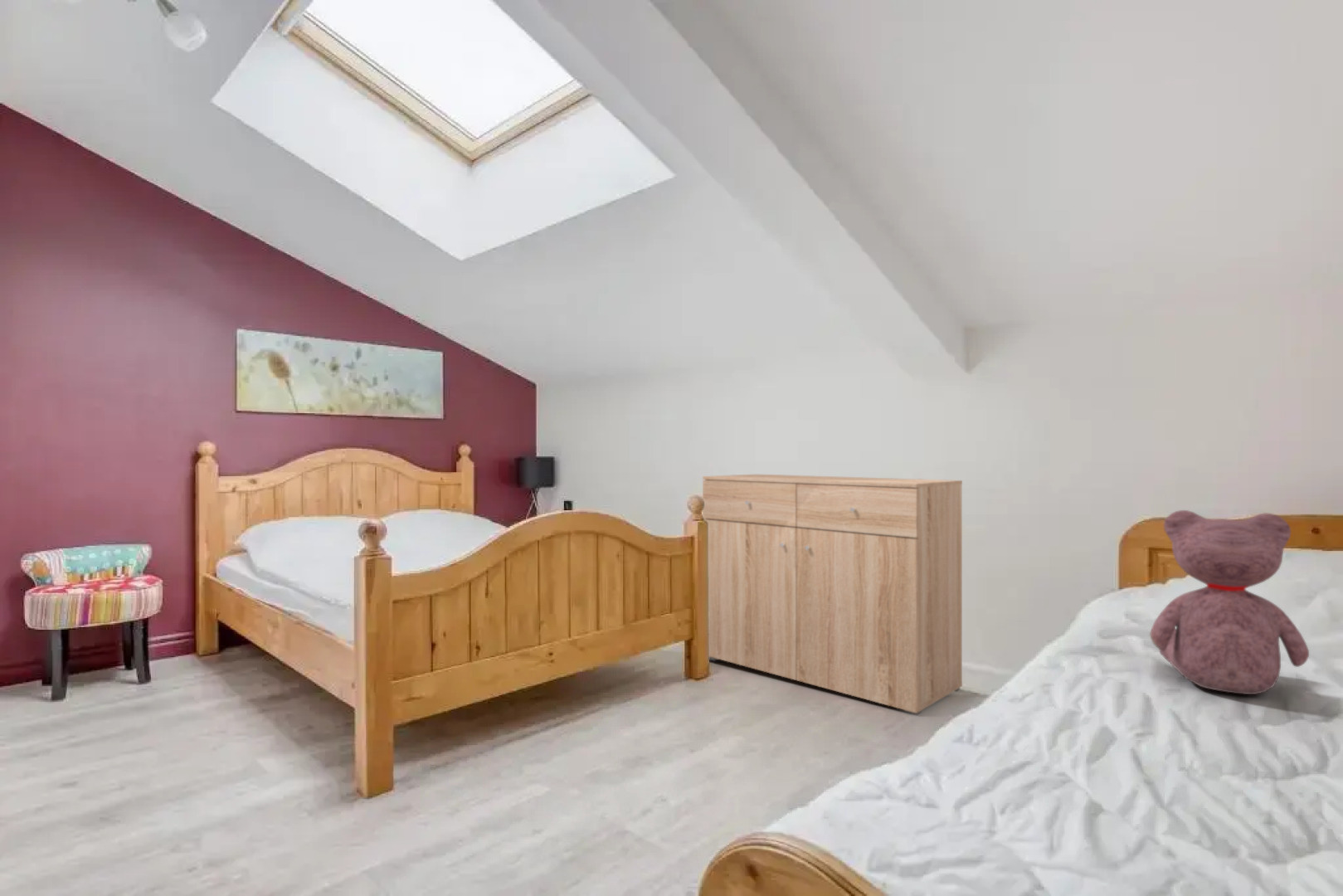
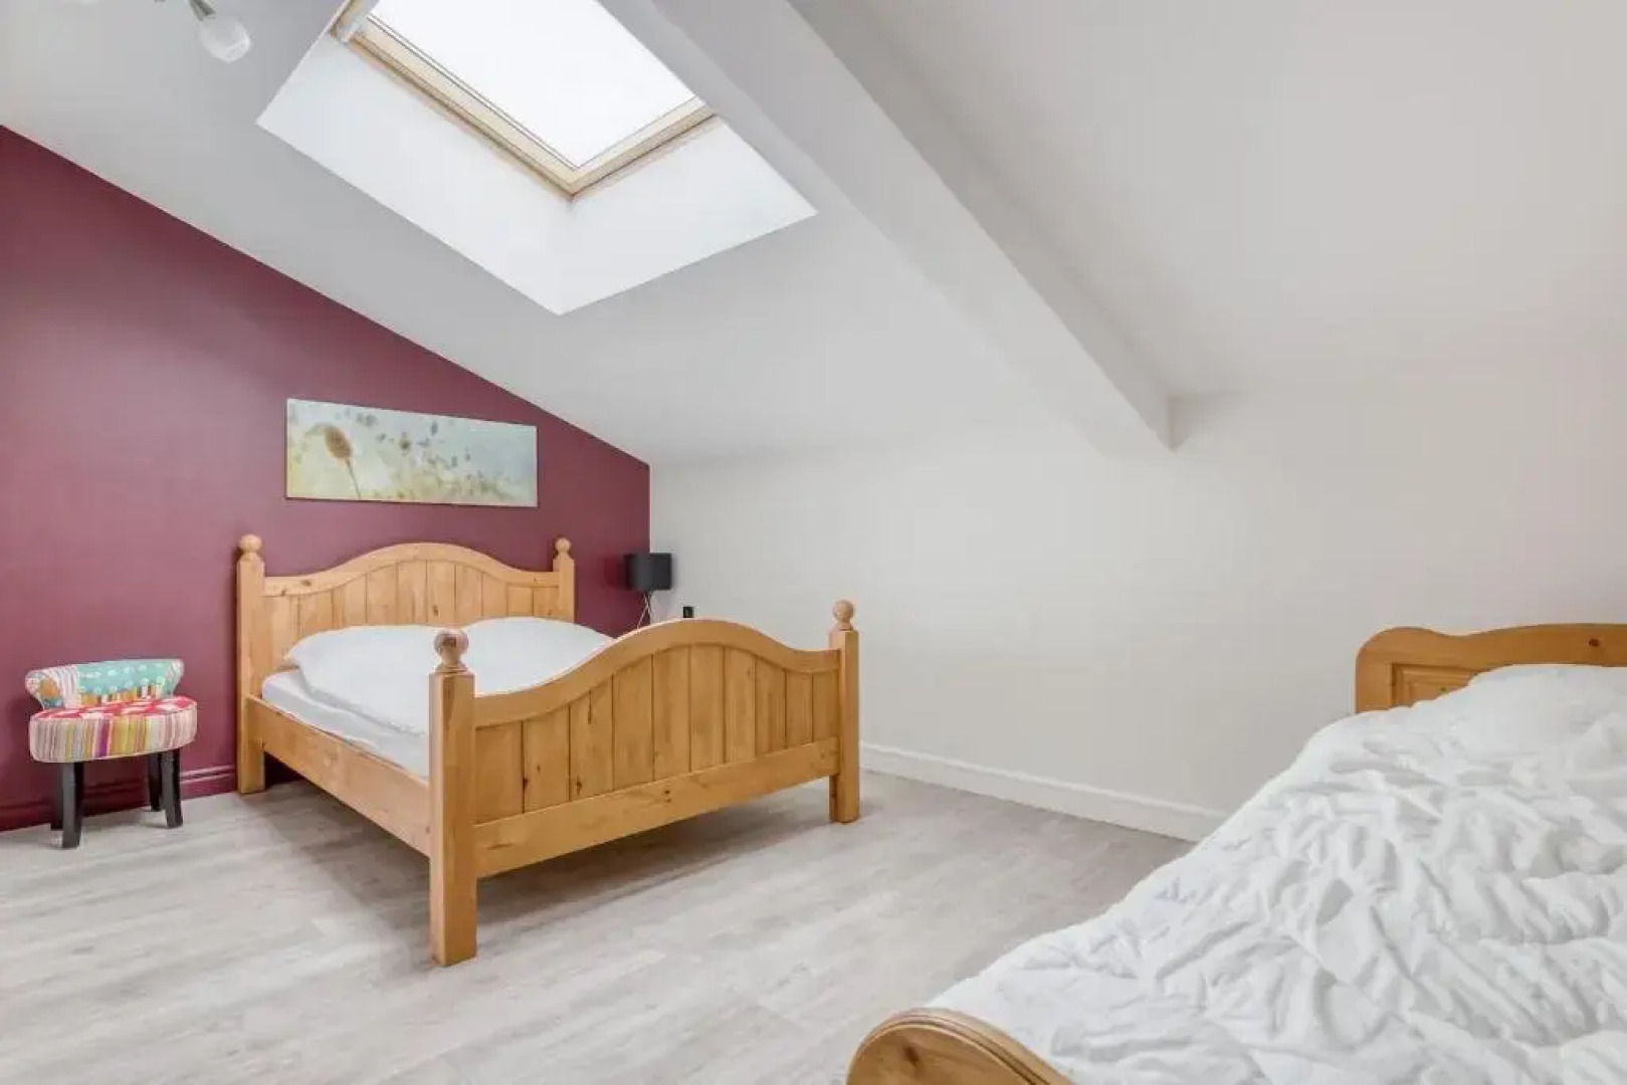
- teddy bear (1221, 596)
- dresser (822, 576)
